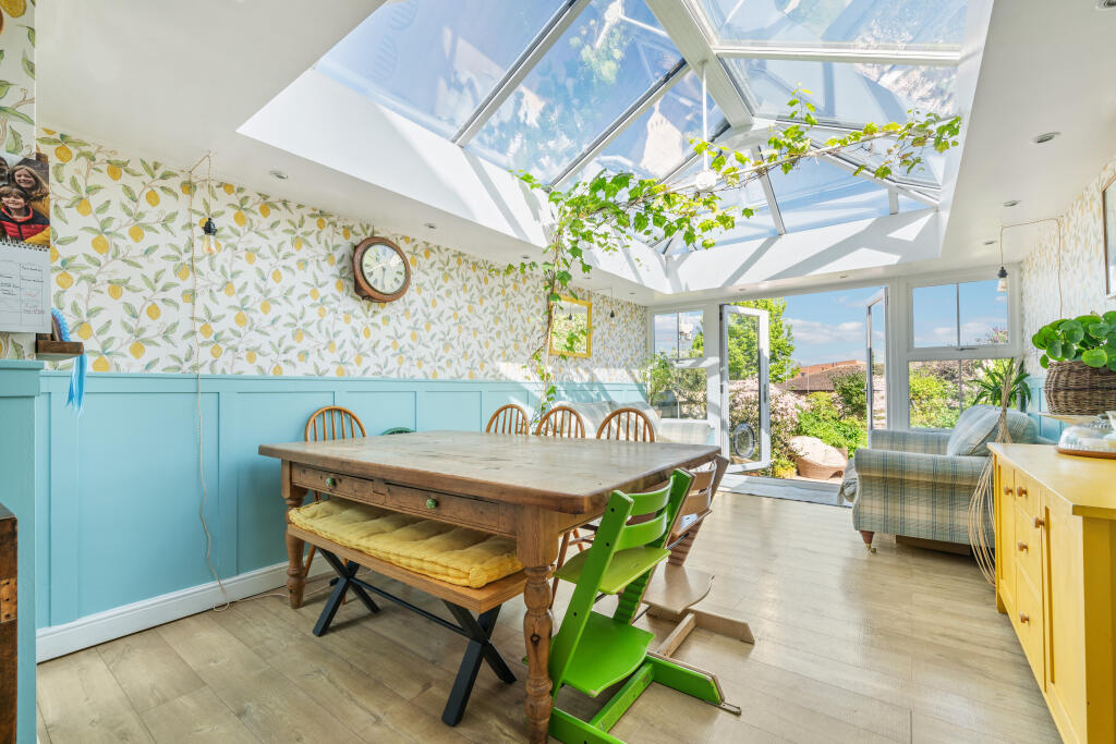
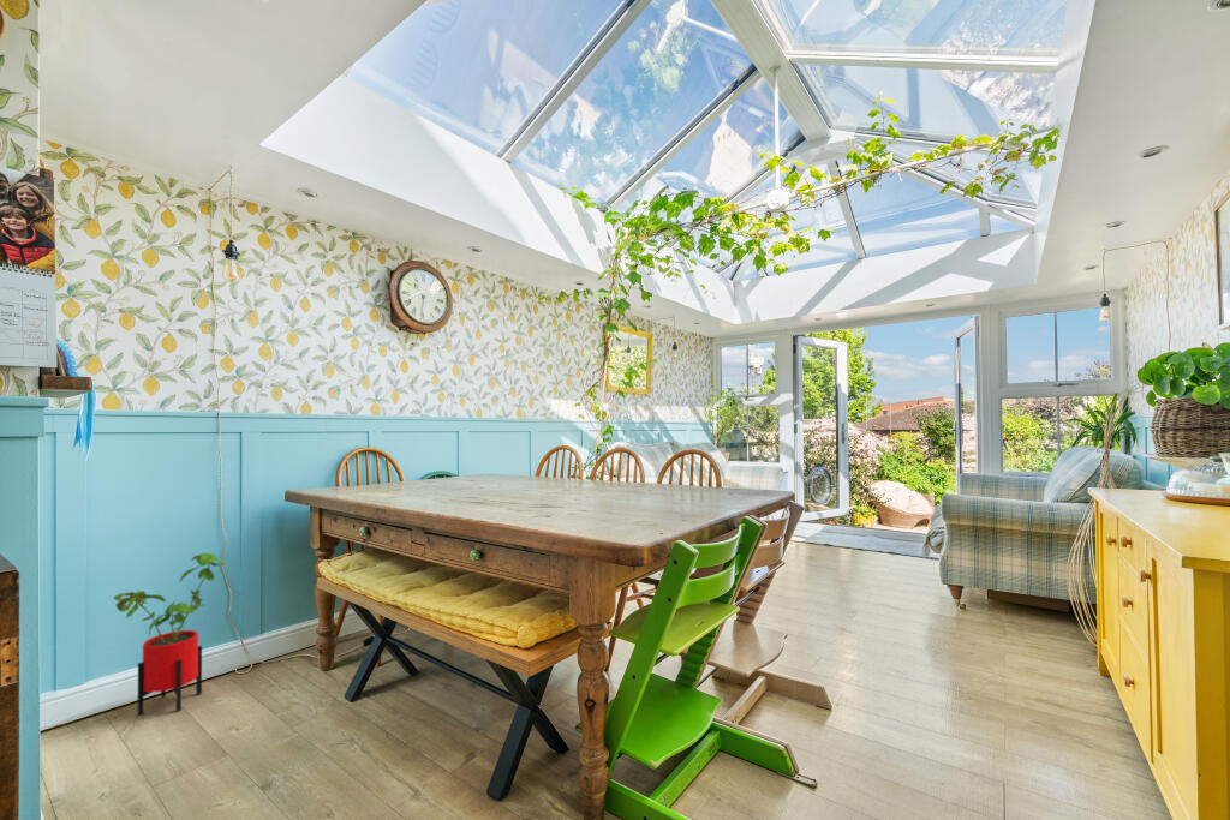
+ house plant (178, 628)
